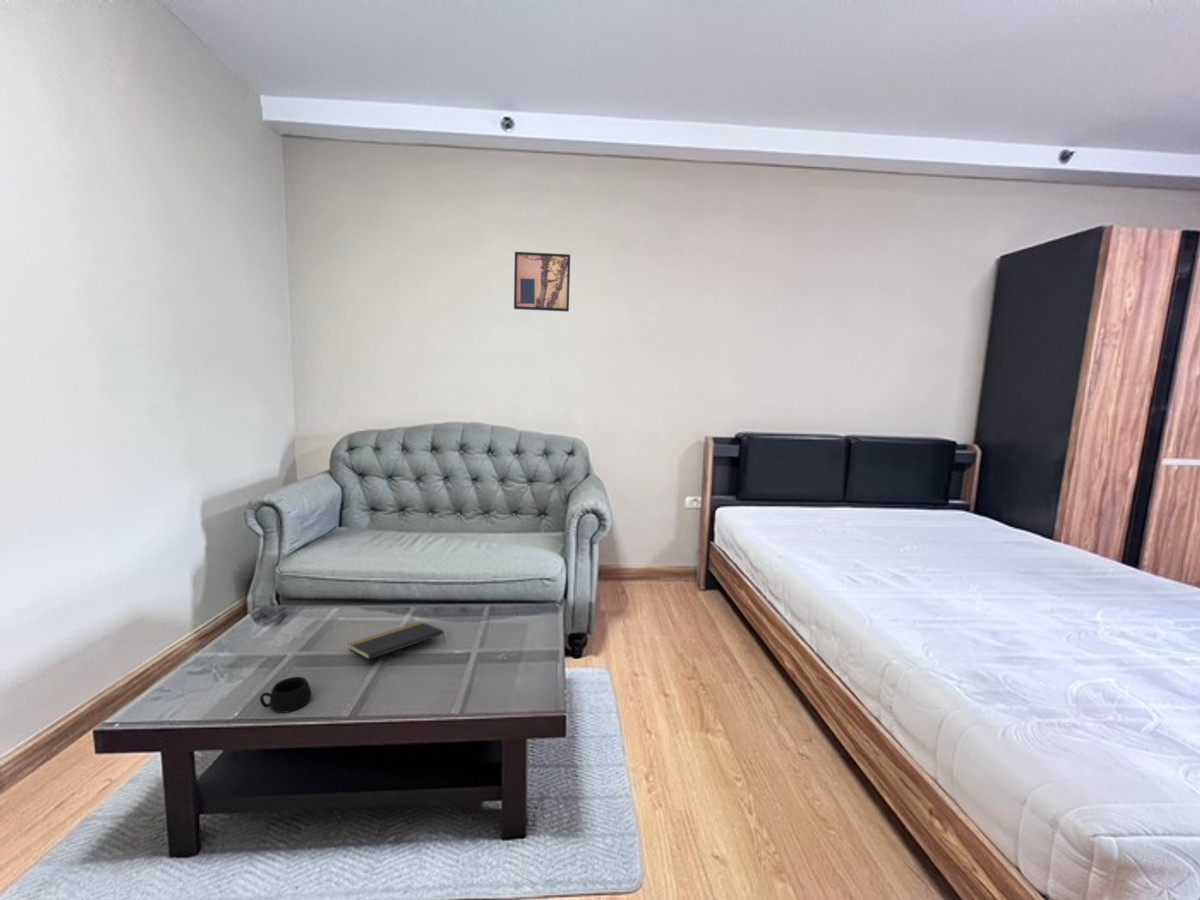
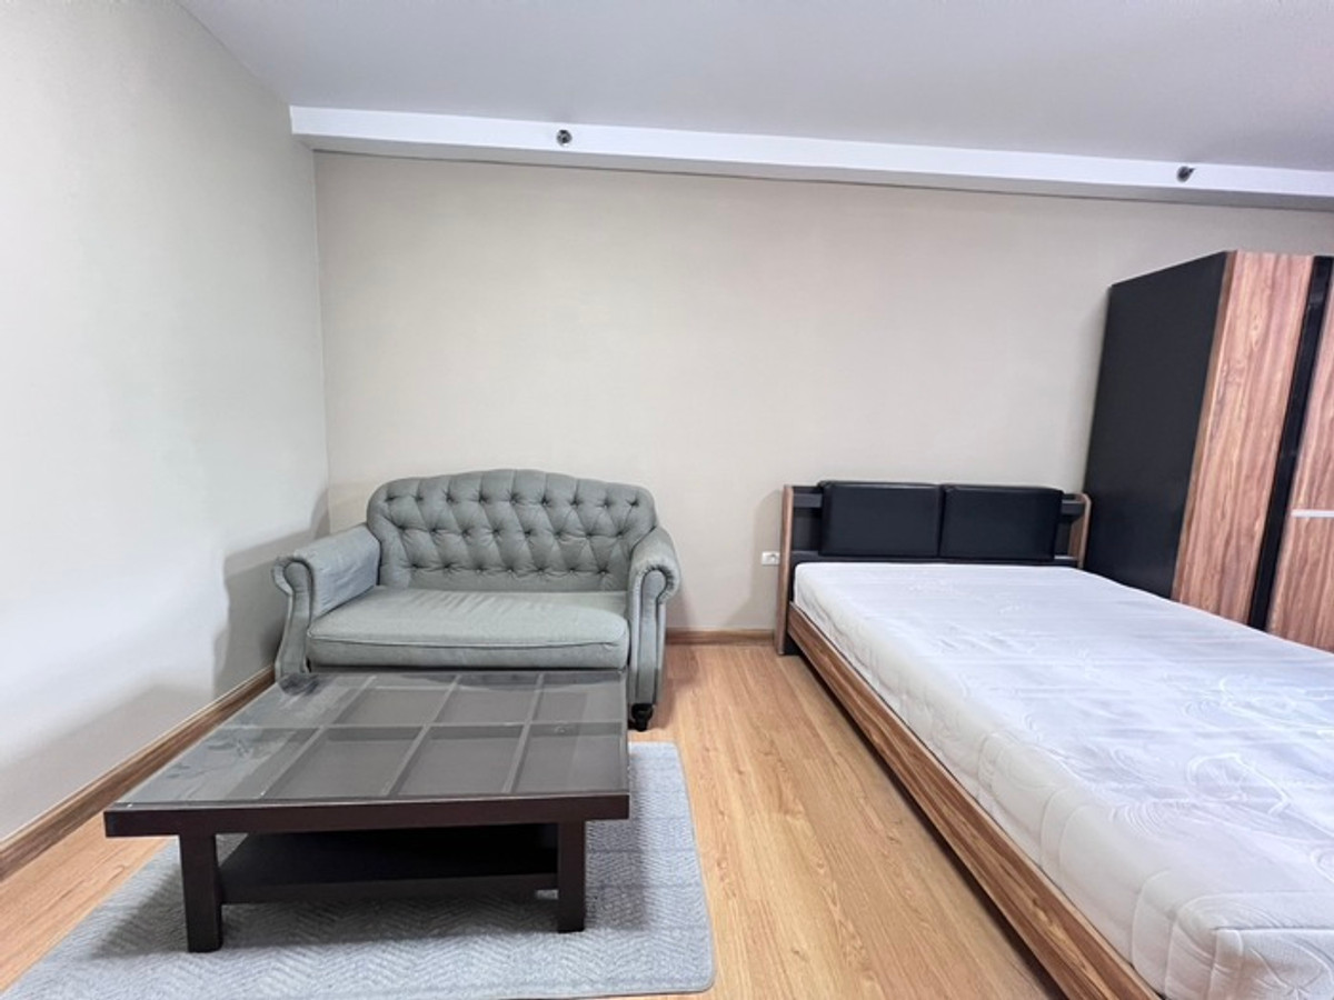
- notepad (396, 639)
- wall art (542, 282)
- mug (286, 695)
